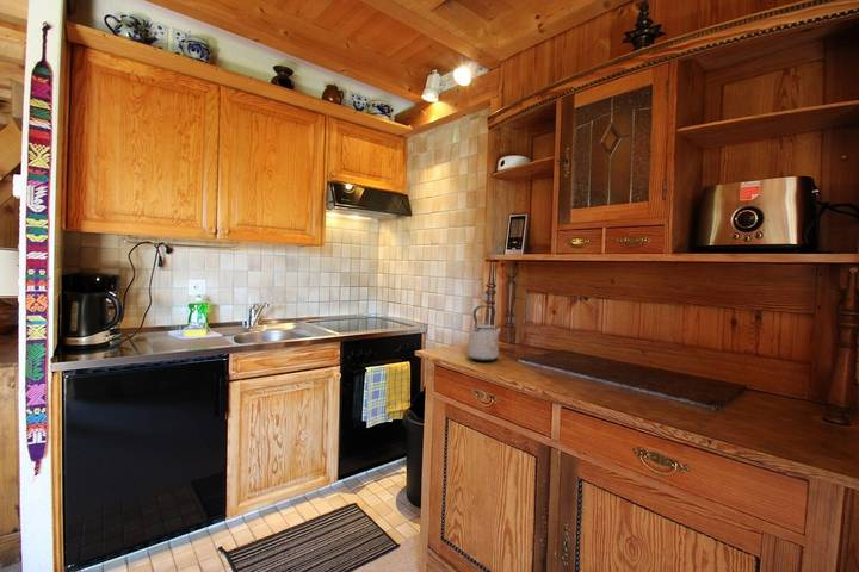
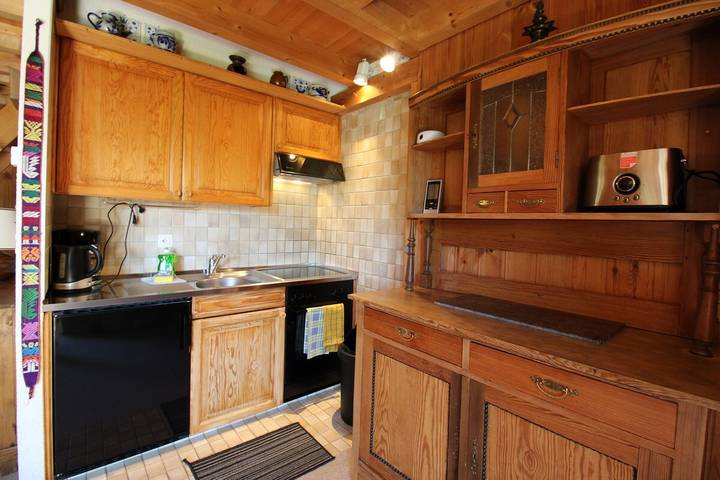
- kettle (487, 331)
